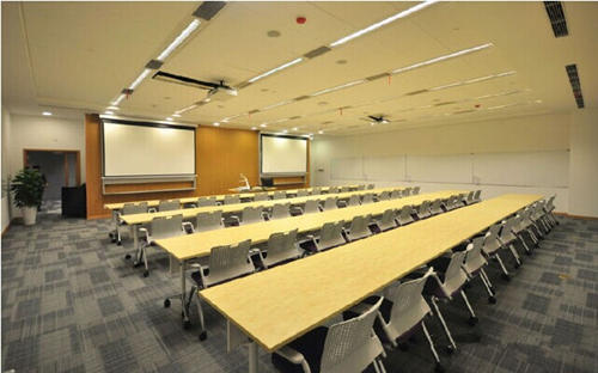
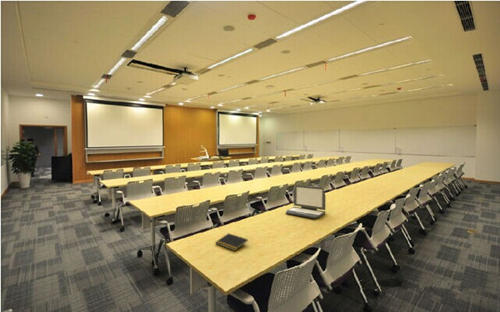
+ laptop (304, 200)
+ notepad (231, 241)
